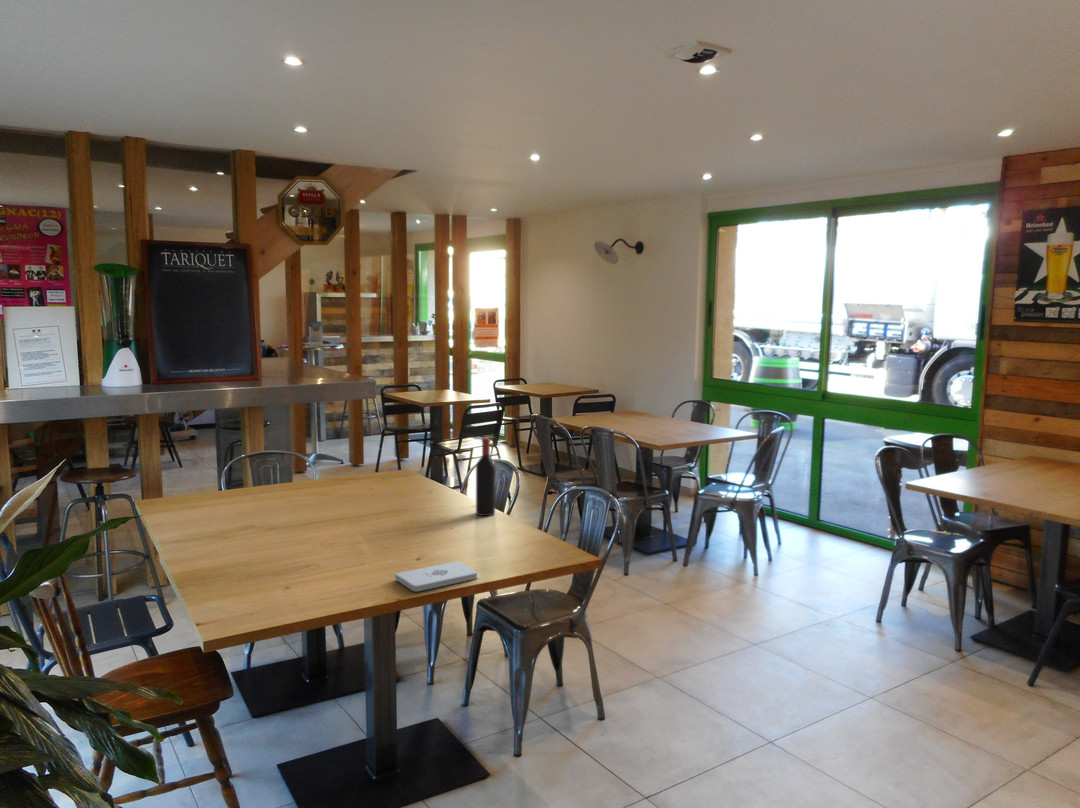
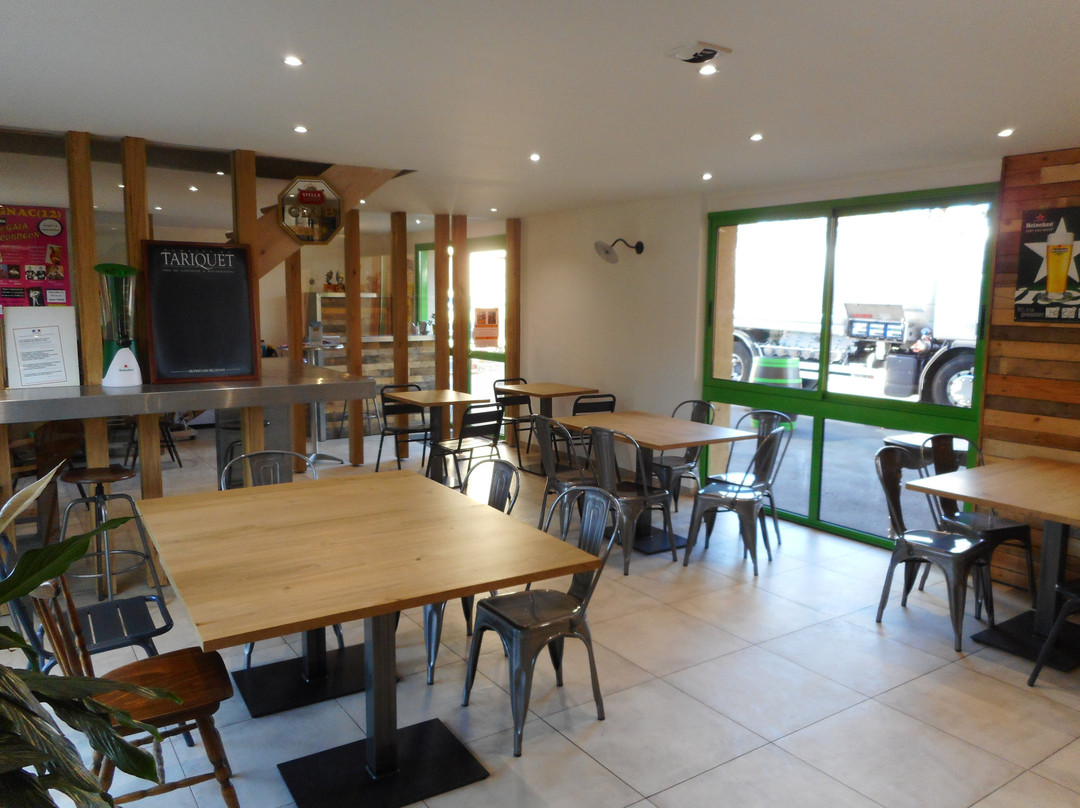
- notepad (437, 575)
- wine bottle (485, 476)
